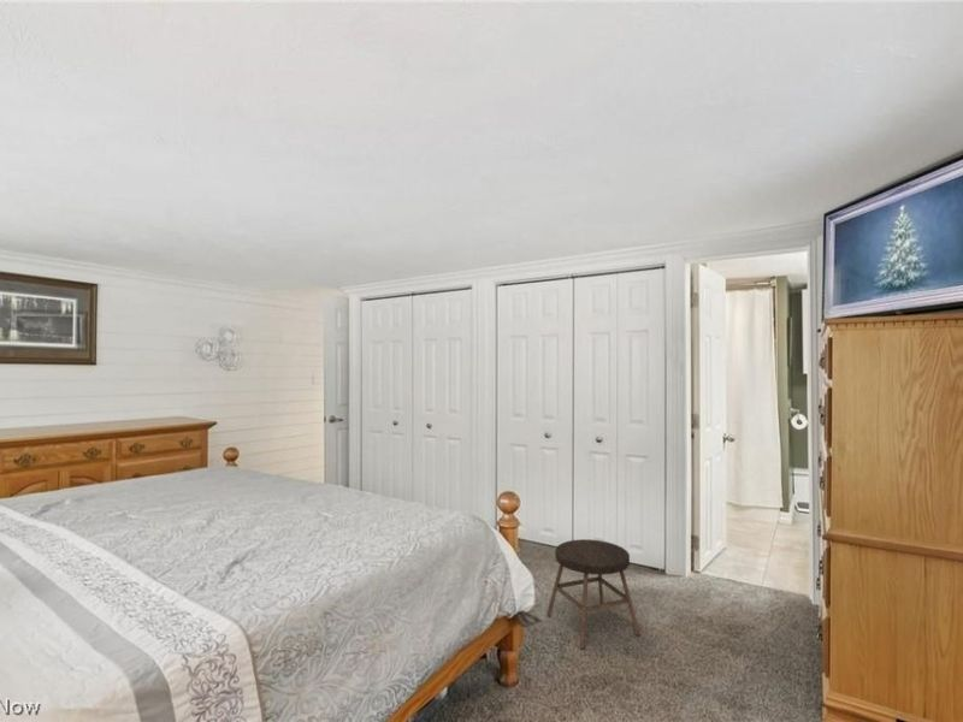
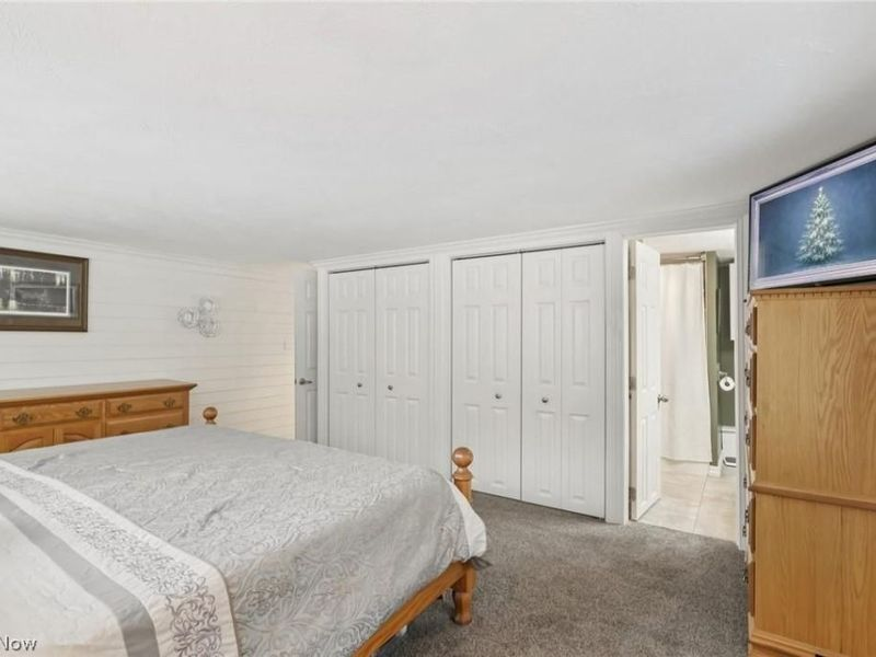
- stool (586, 587)
